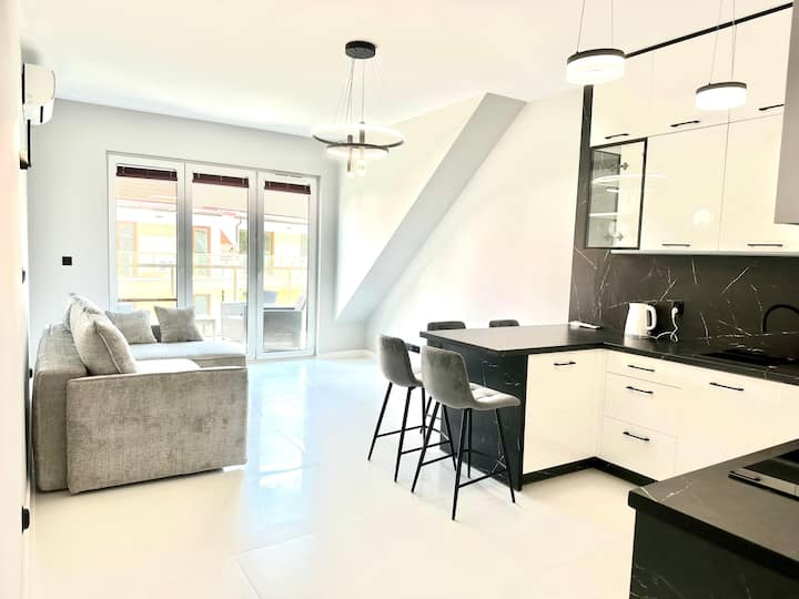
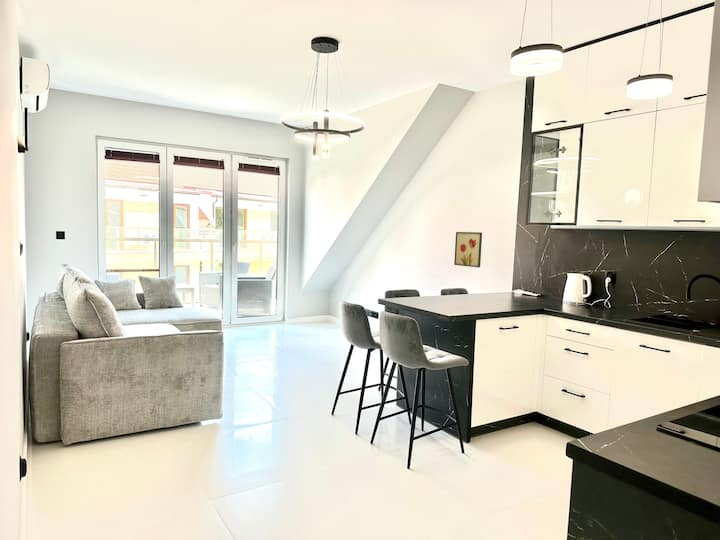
+ wall art (468, 249)
